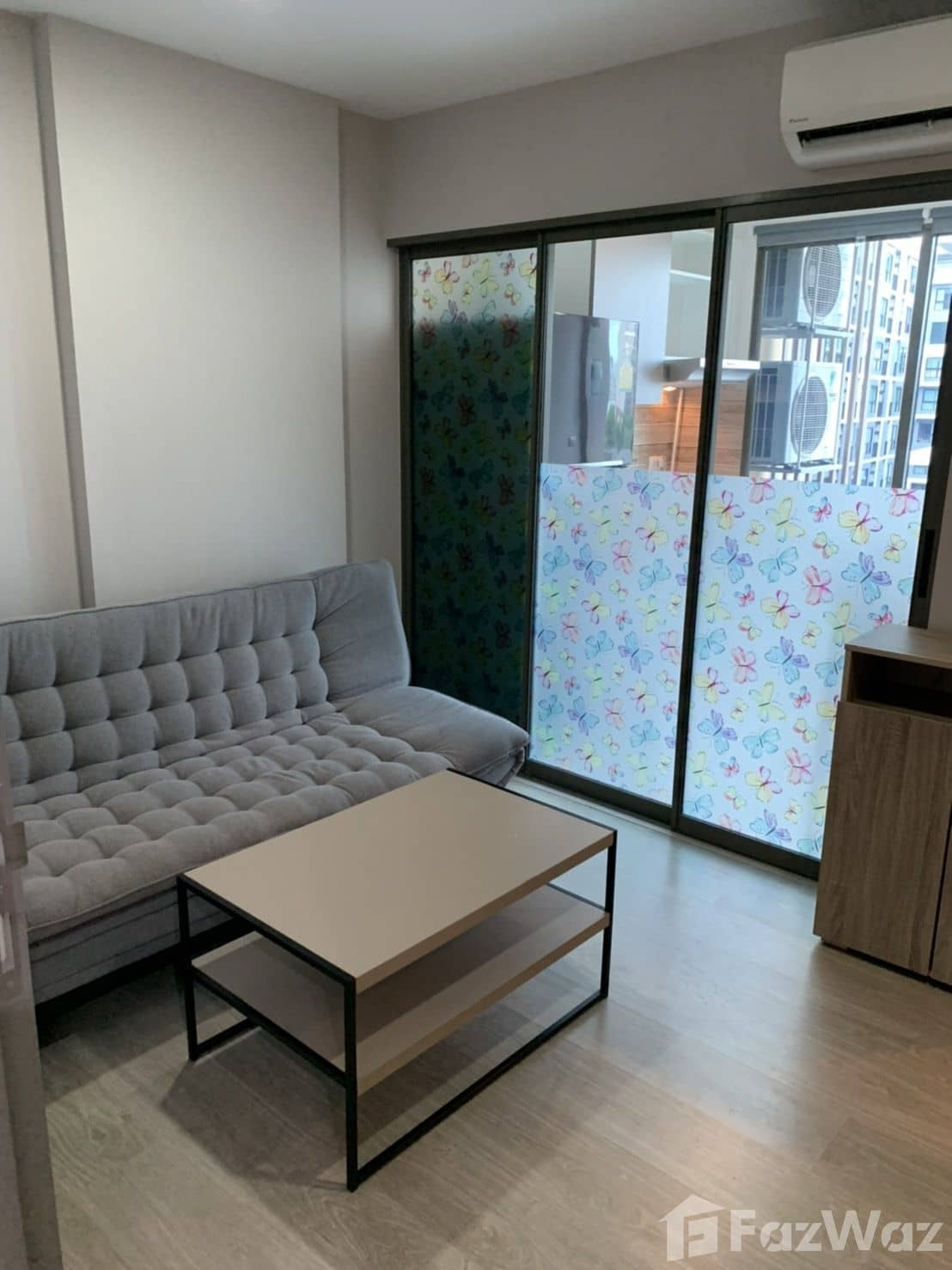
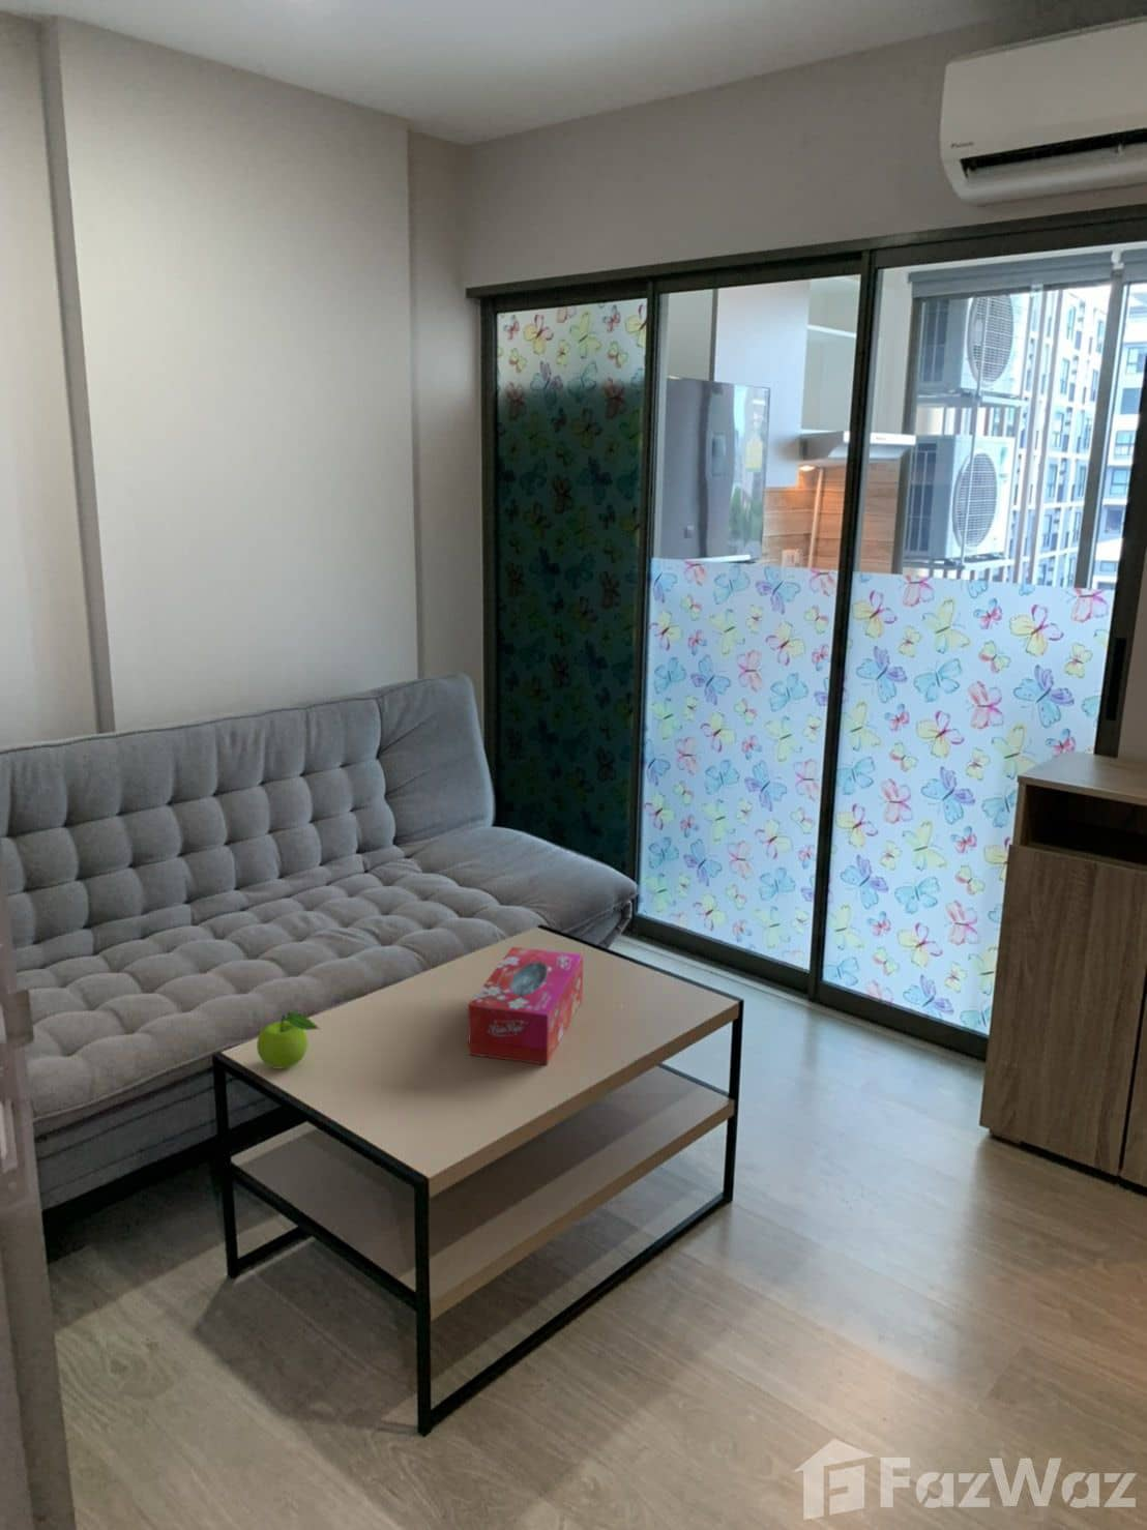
+ tissue box (528, 1001)
+ fruit (290, 1040)
